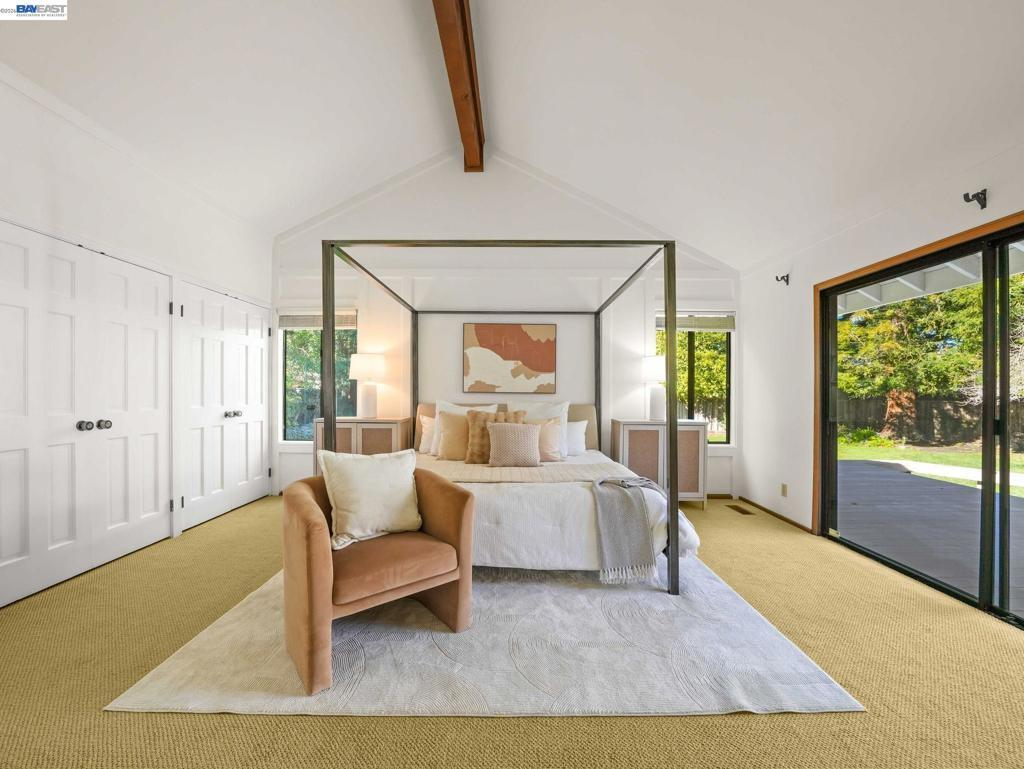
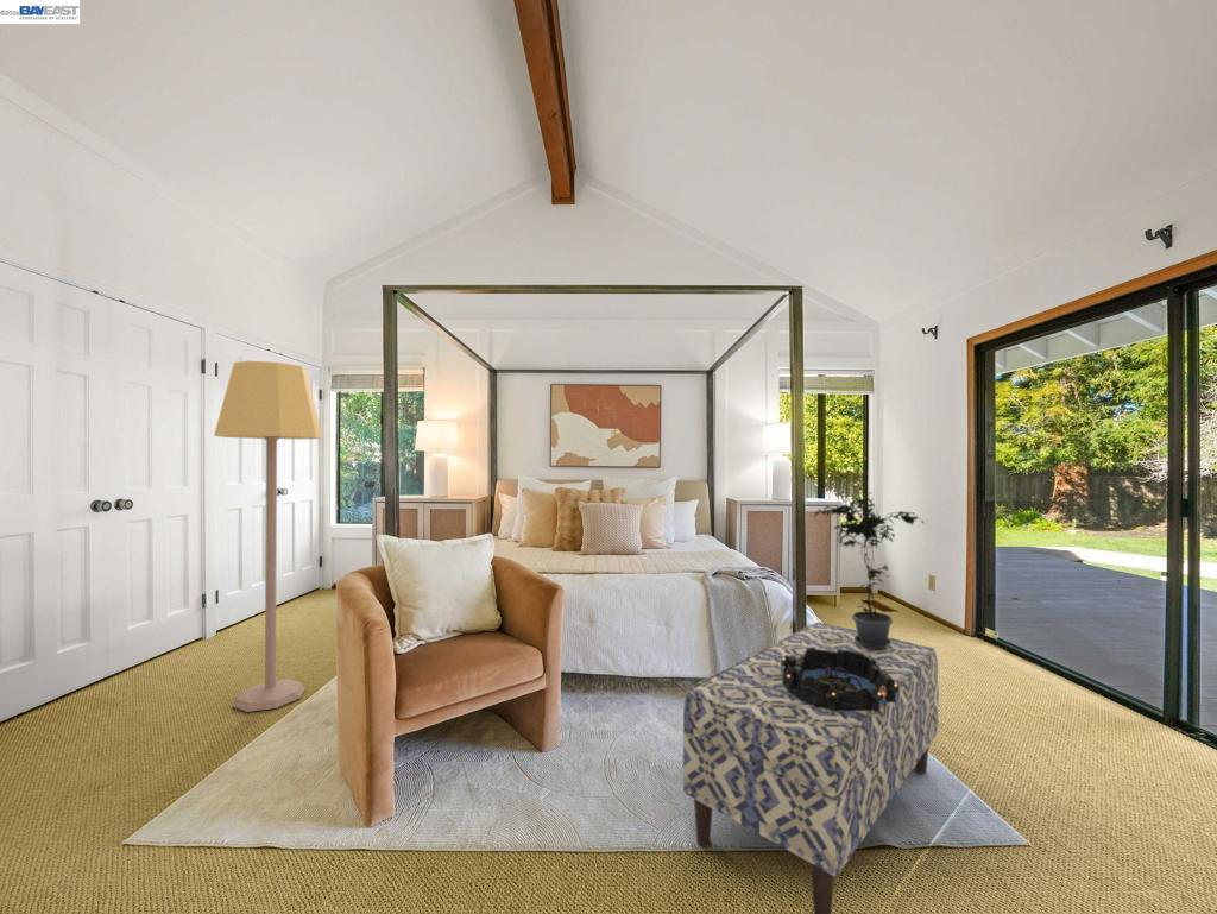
+ lamp (271, 531)
+ potted plant (868, 567)
+ bench (822, 735)
+ decorative bowl (837, 673)
